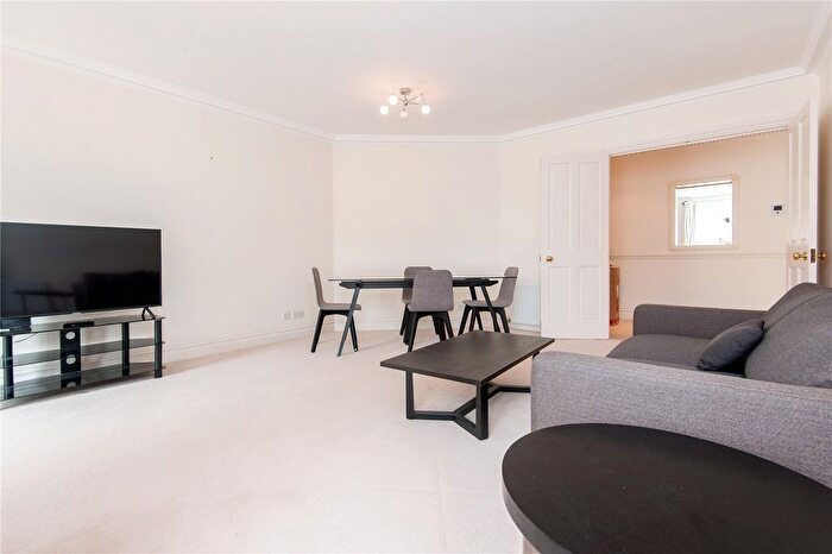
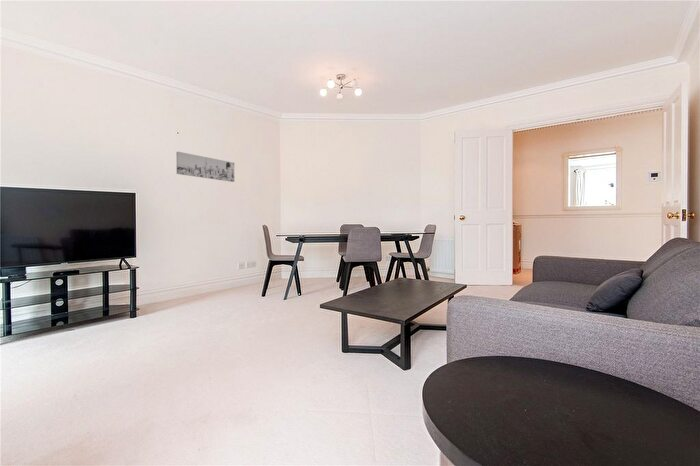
+ wall art (207, 167)
